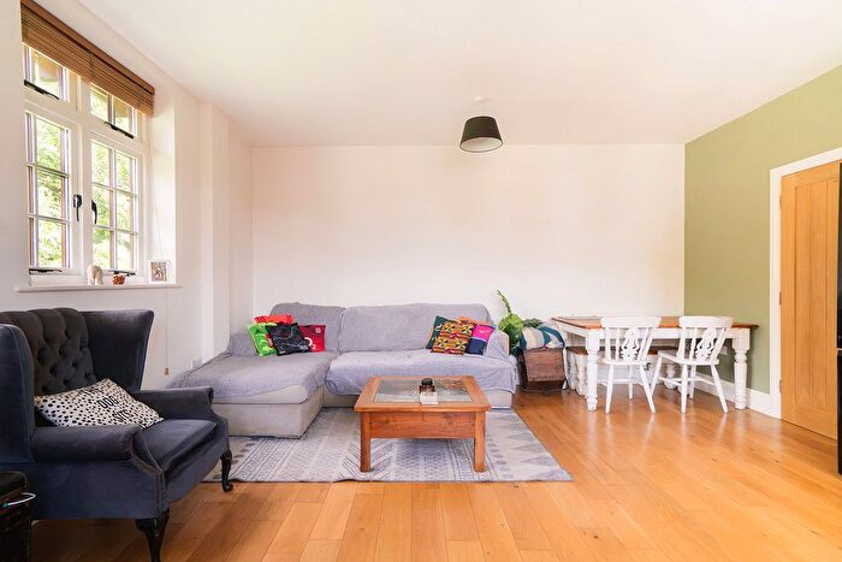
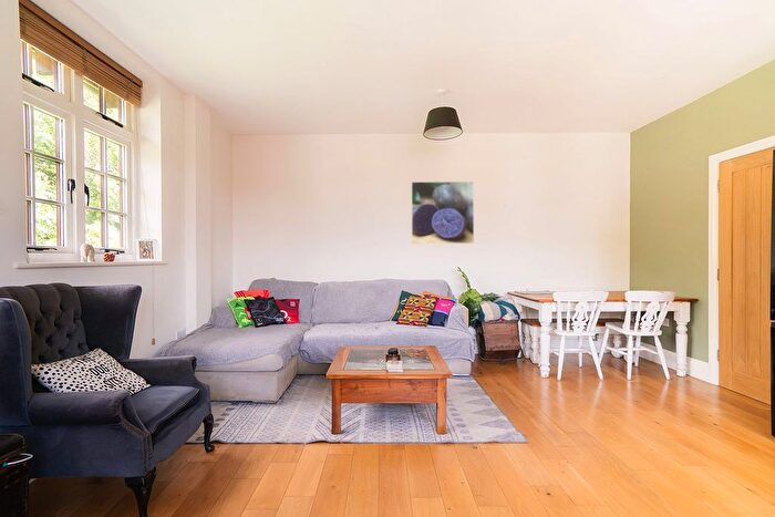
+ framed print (442, 213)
